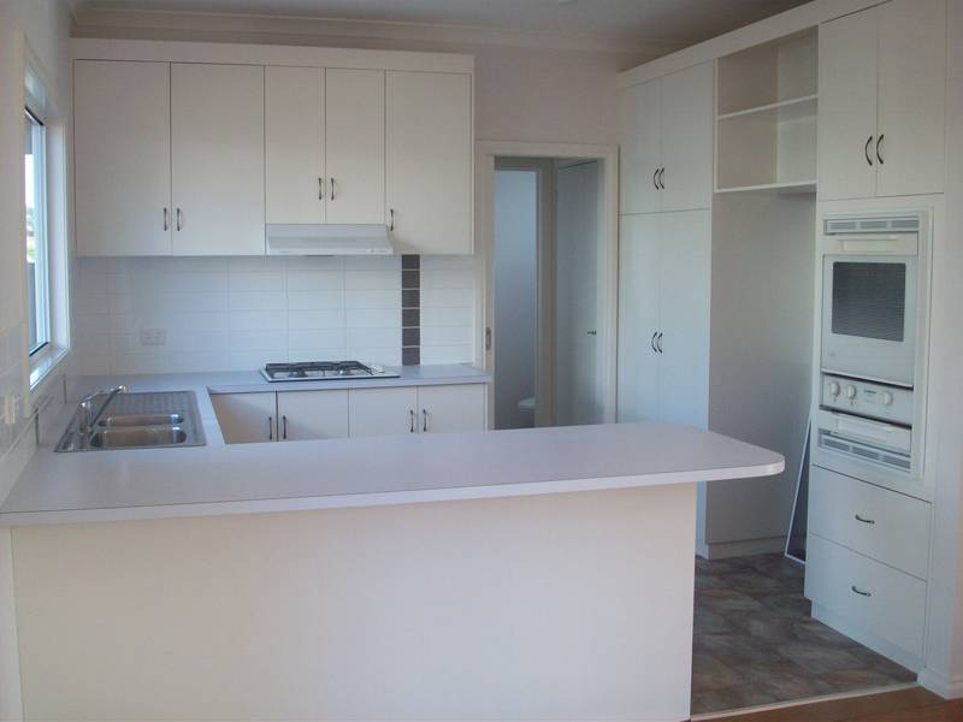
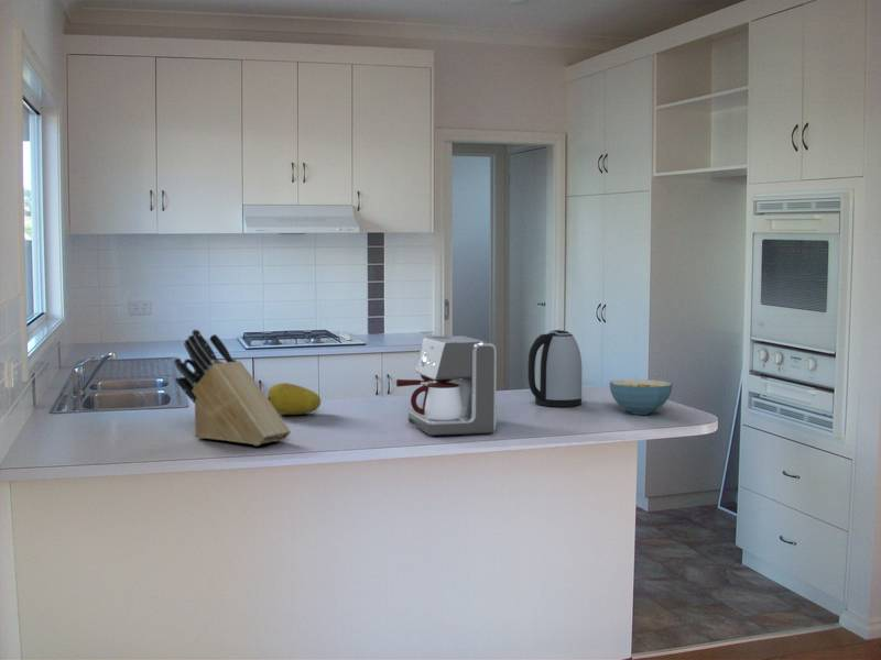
+ fruit (294, 398)
+ cereal bowl (640, 397)
+ knife block (229, 384)
+ kettle (552, 366)
+ coffee maker (452, 383)
